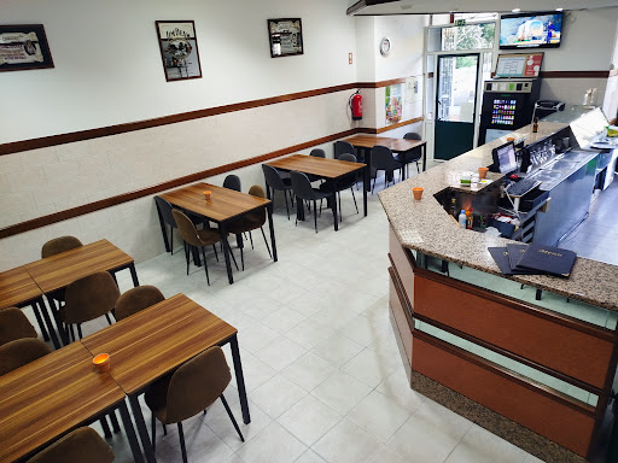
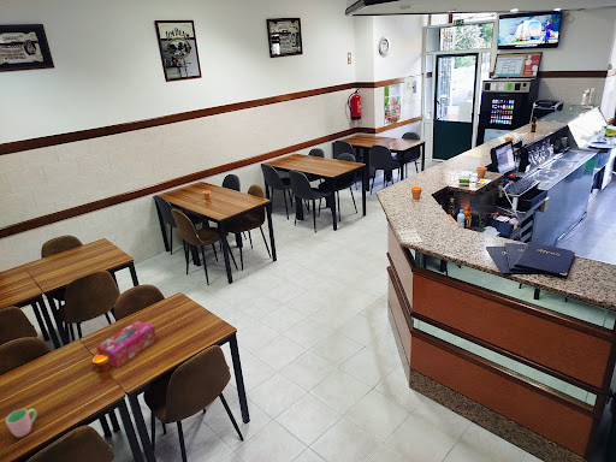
+ tissue box (126, 343)
+ cup (23, 421)
